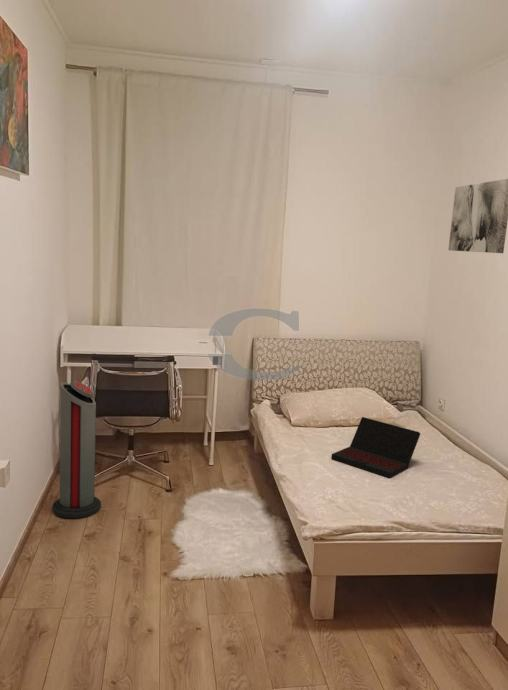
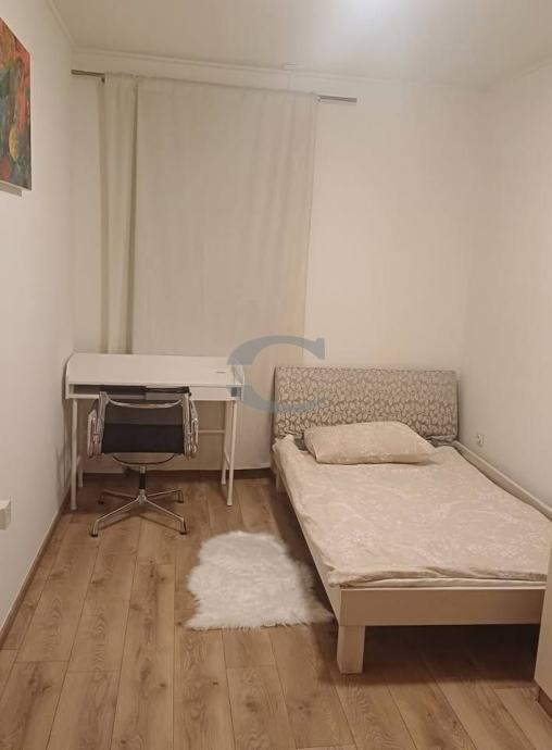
- wall art (477, 217)
- air purifier (77, 446)
- laptop (375, 445)
